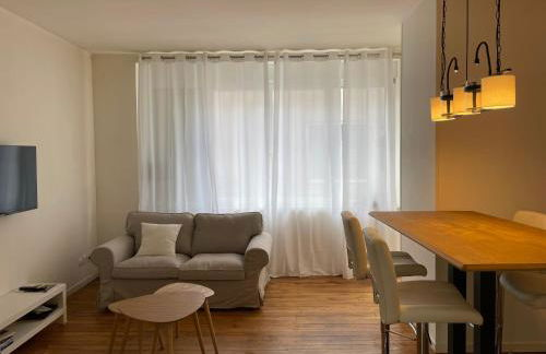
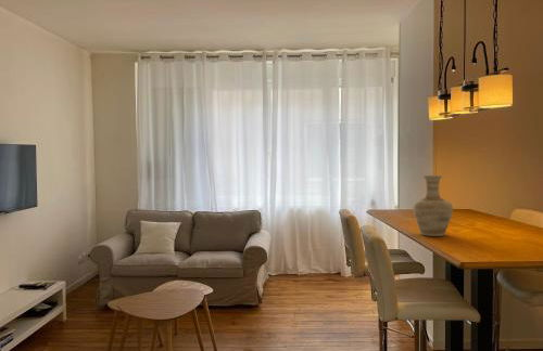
+ vase (432, 205)
